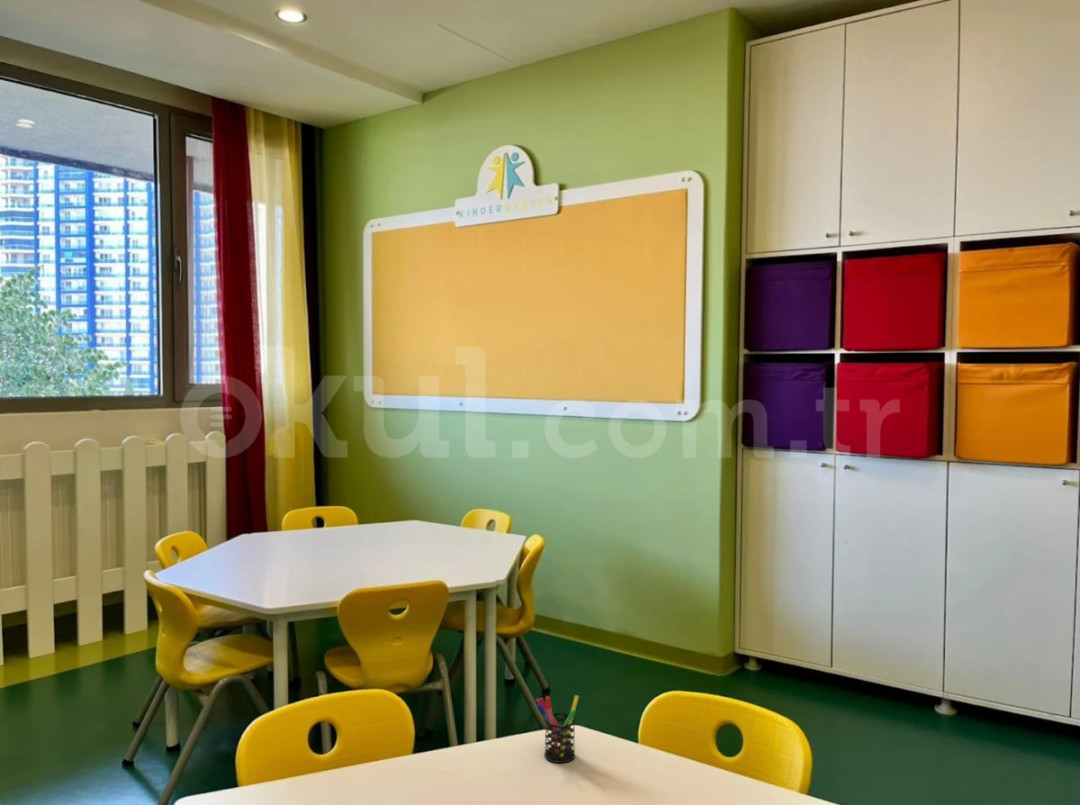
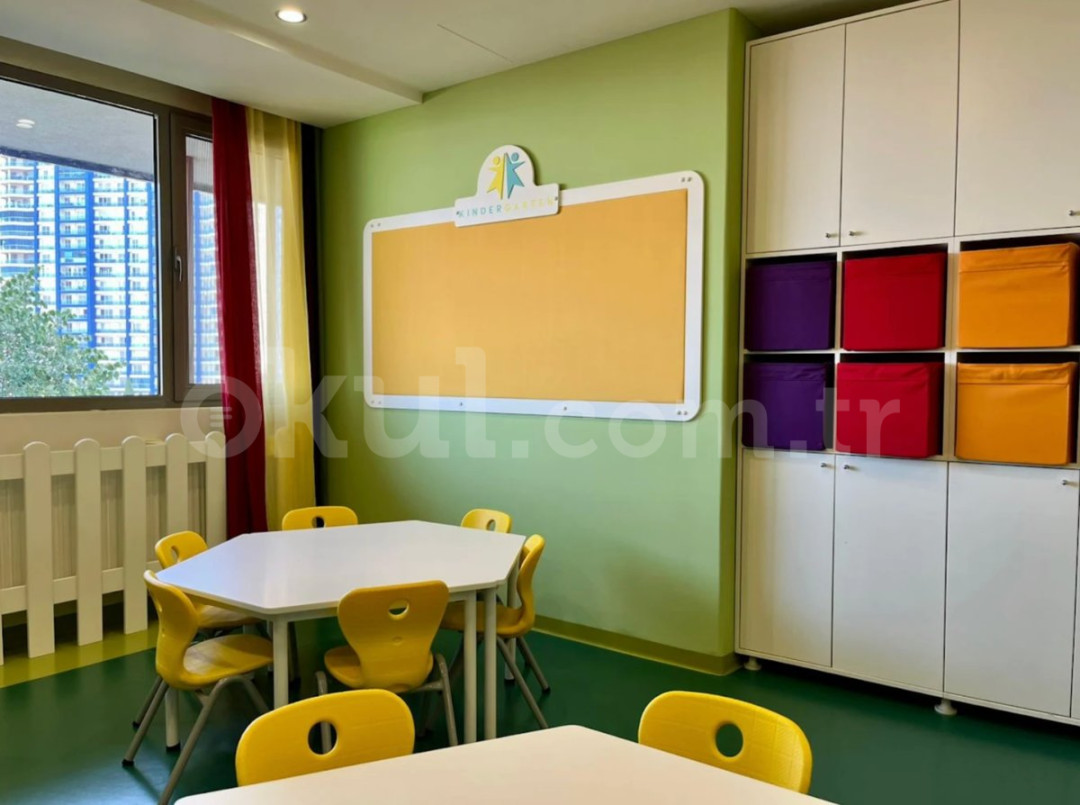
- pen holder (560, 726)
